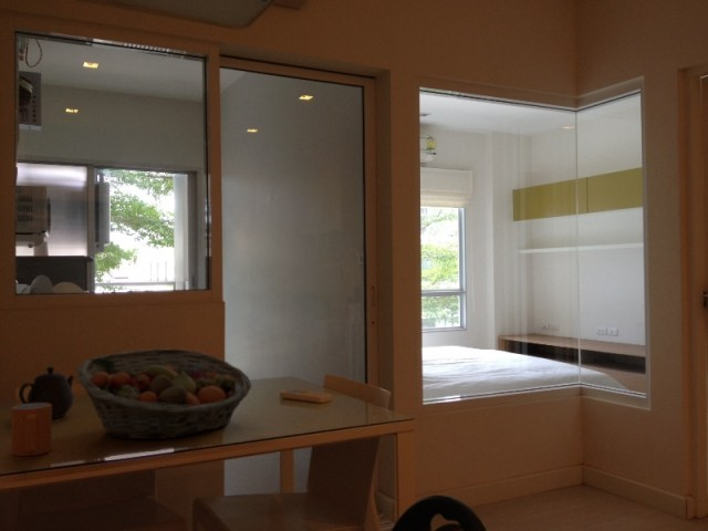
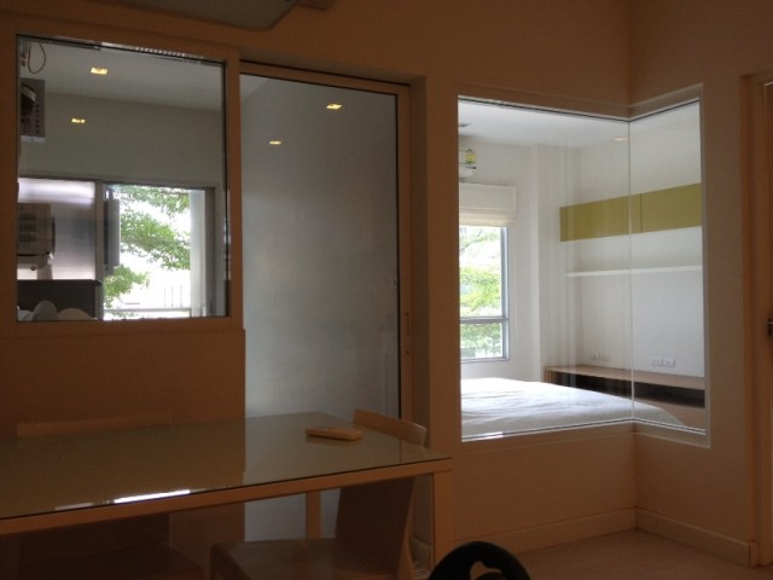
- fruit basket (167, 389)
- teapot (48, 392)
- mug (34, 429)
